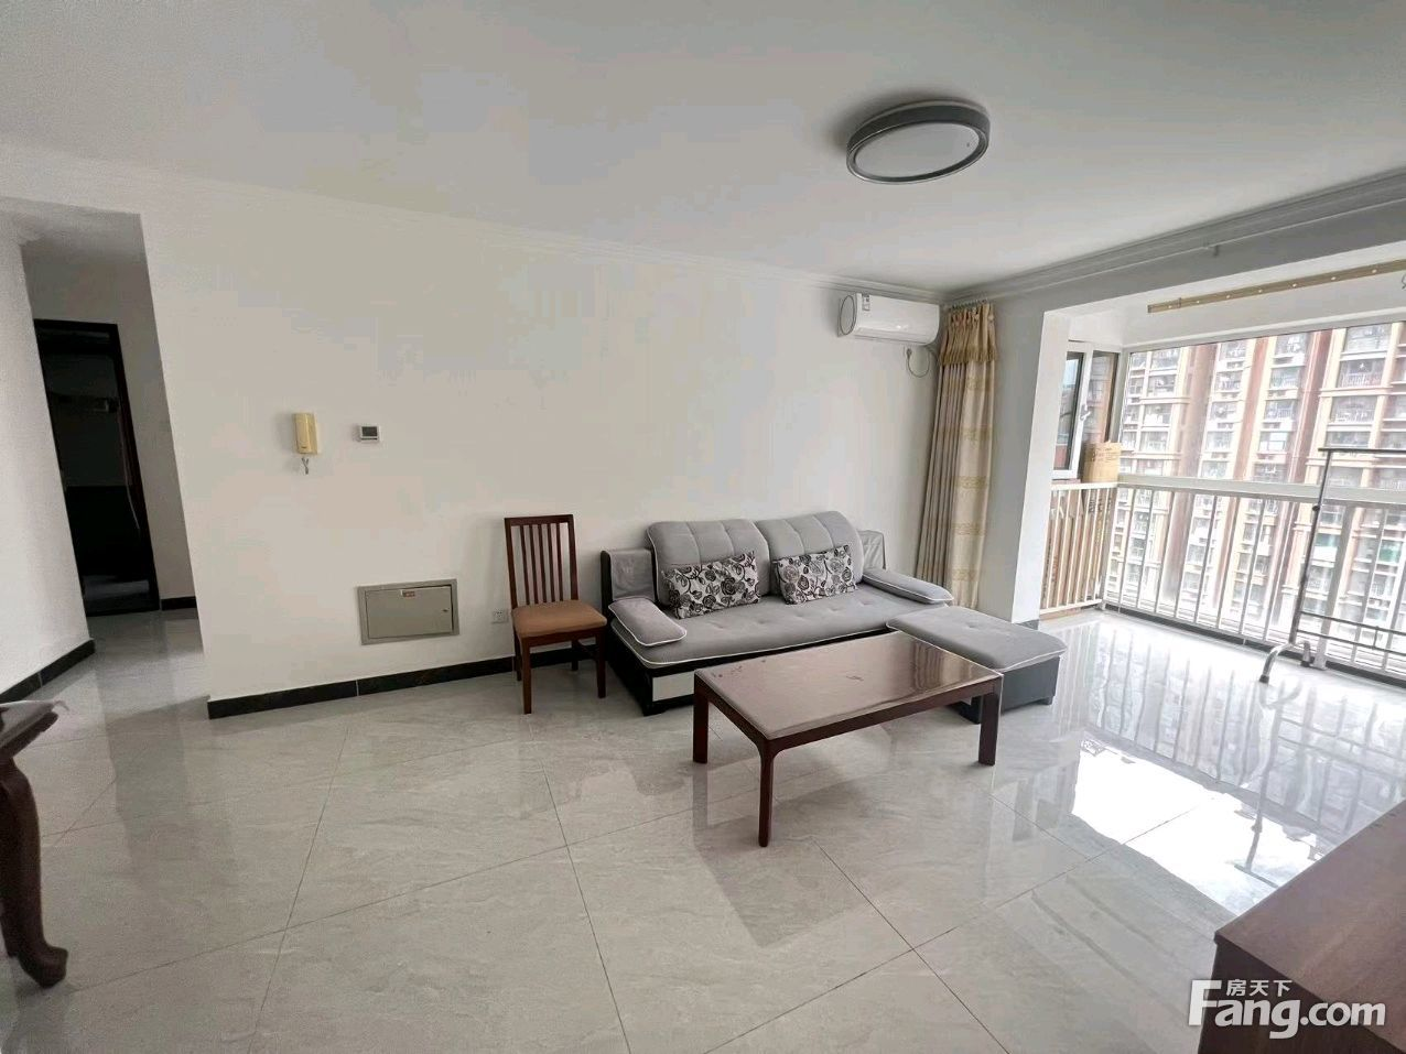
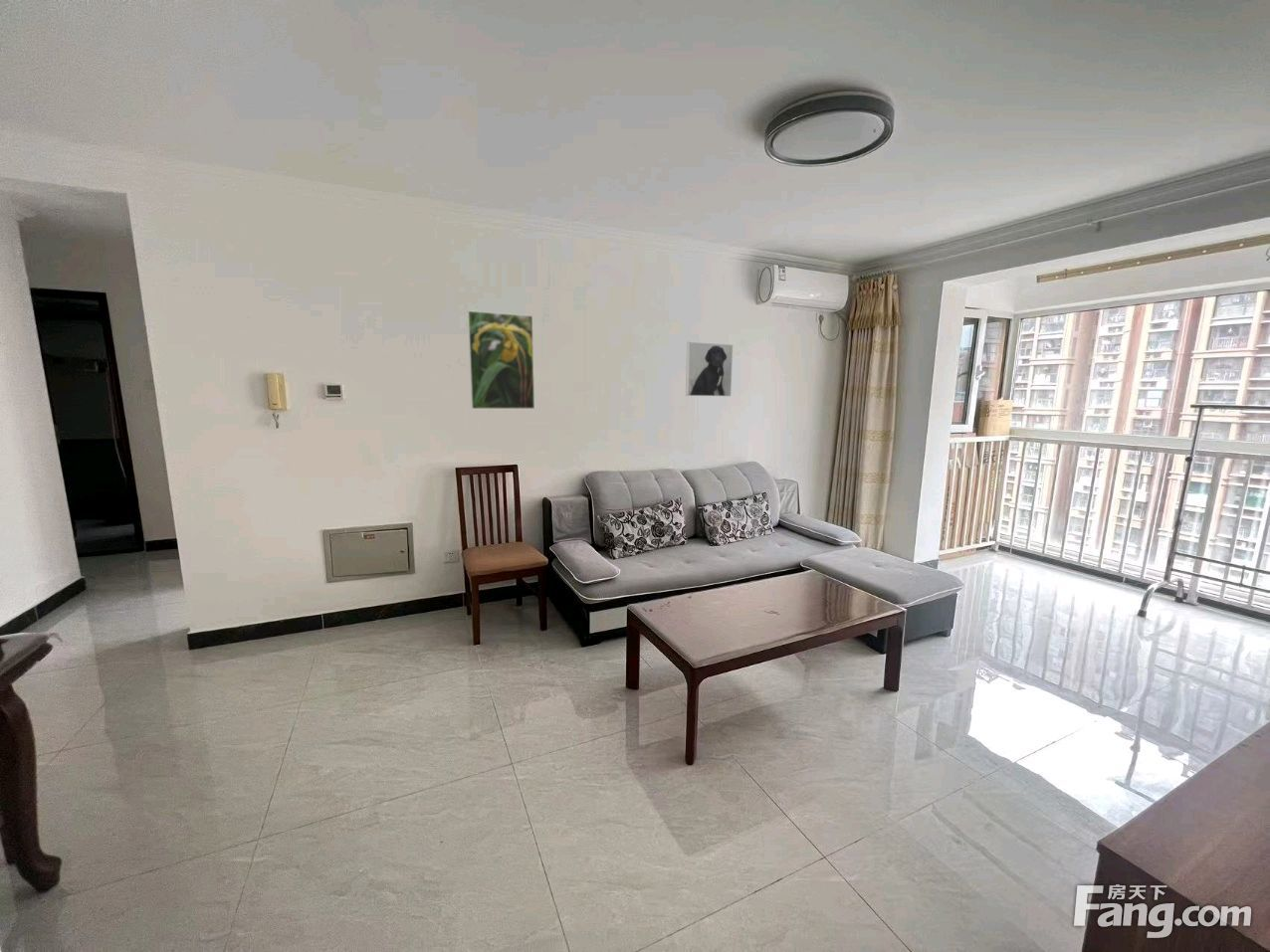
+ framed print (709, 370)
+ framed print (502, 361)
